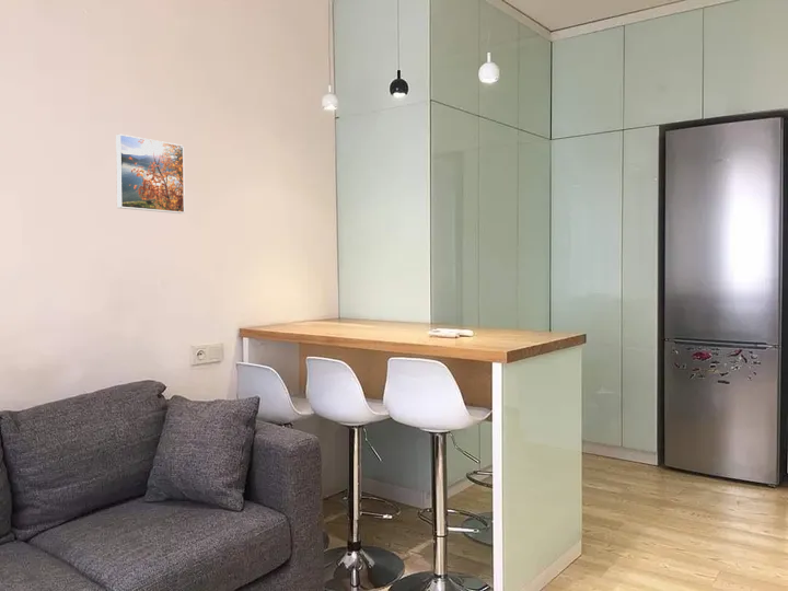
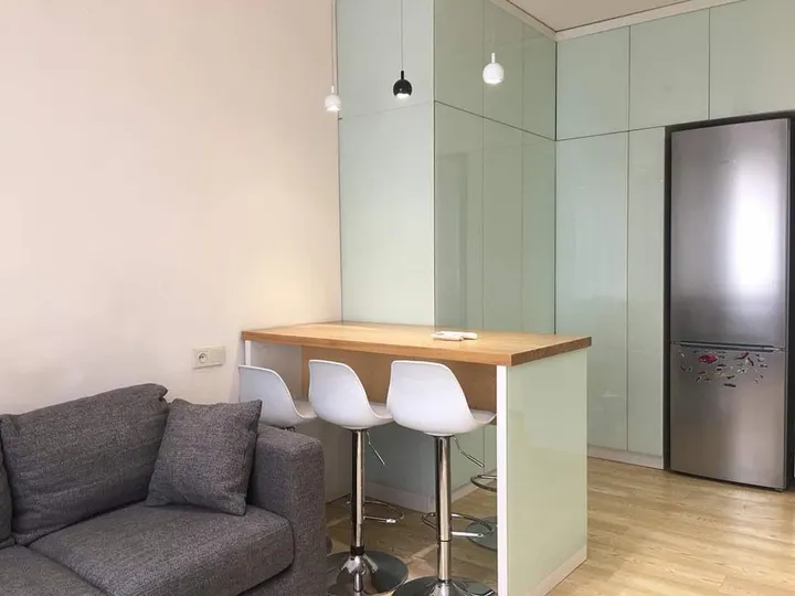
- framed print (151, 175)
